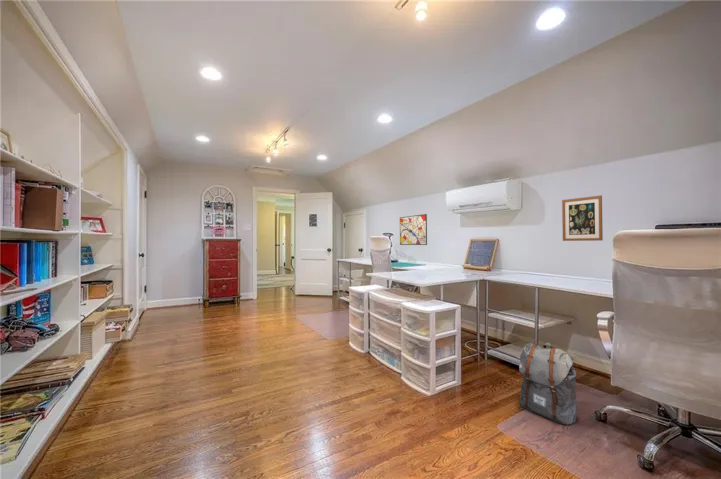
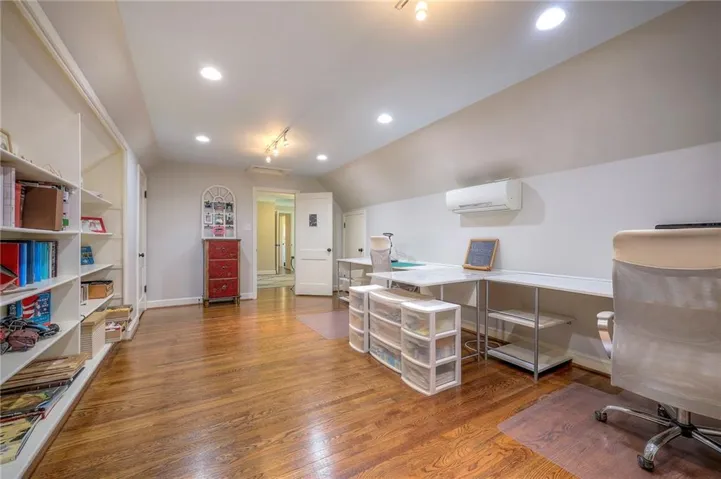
- wall art (581, 219)
- wall art (412, 230)
- backpack (546, 376)
